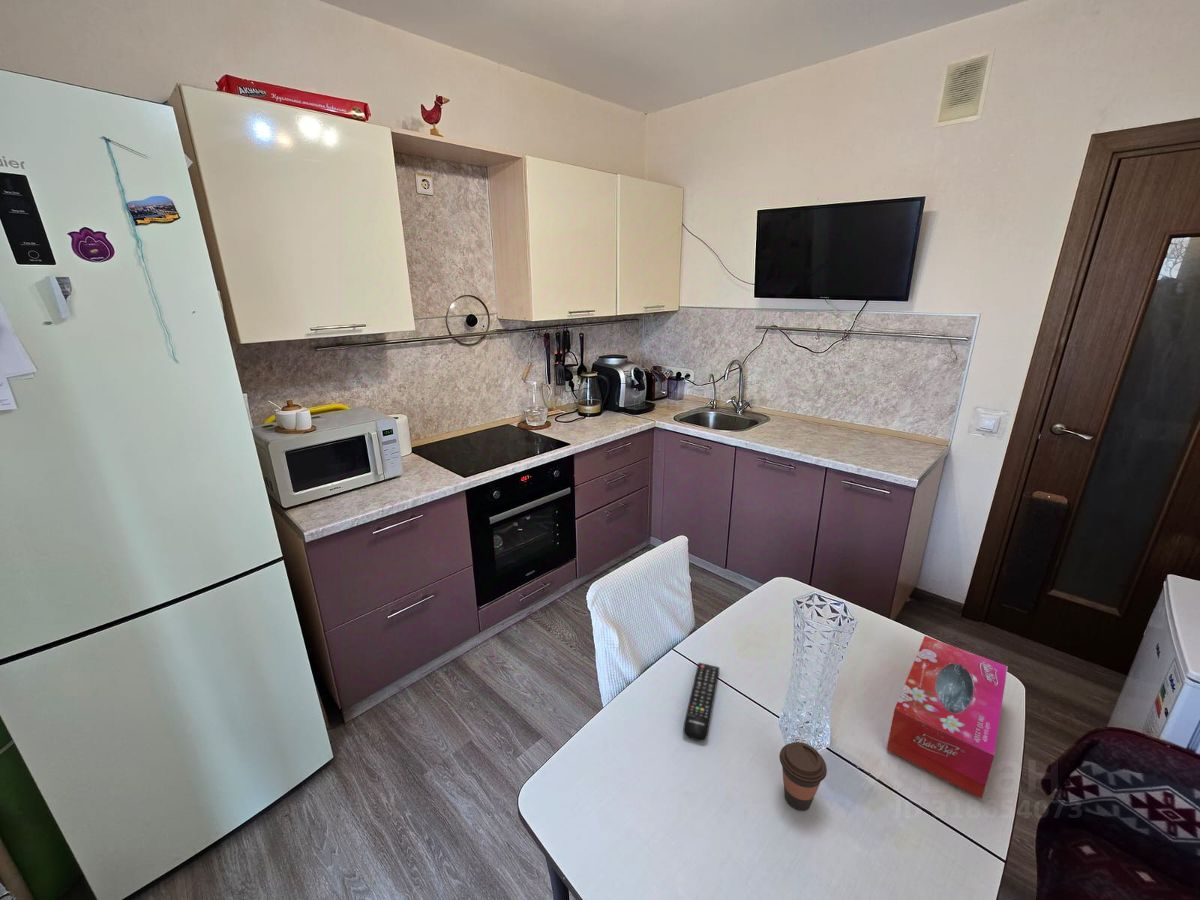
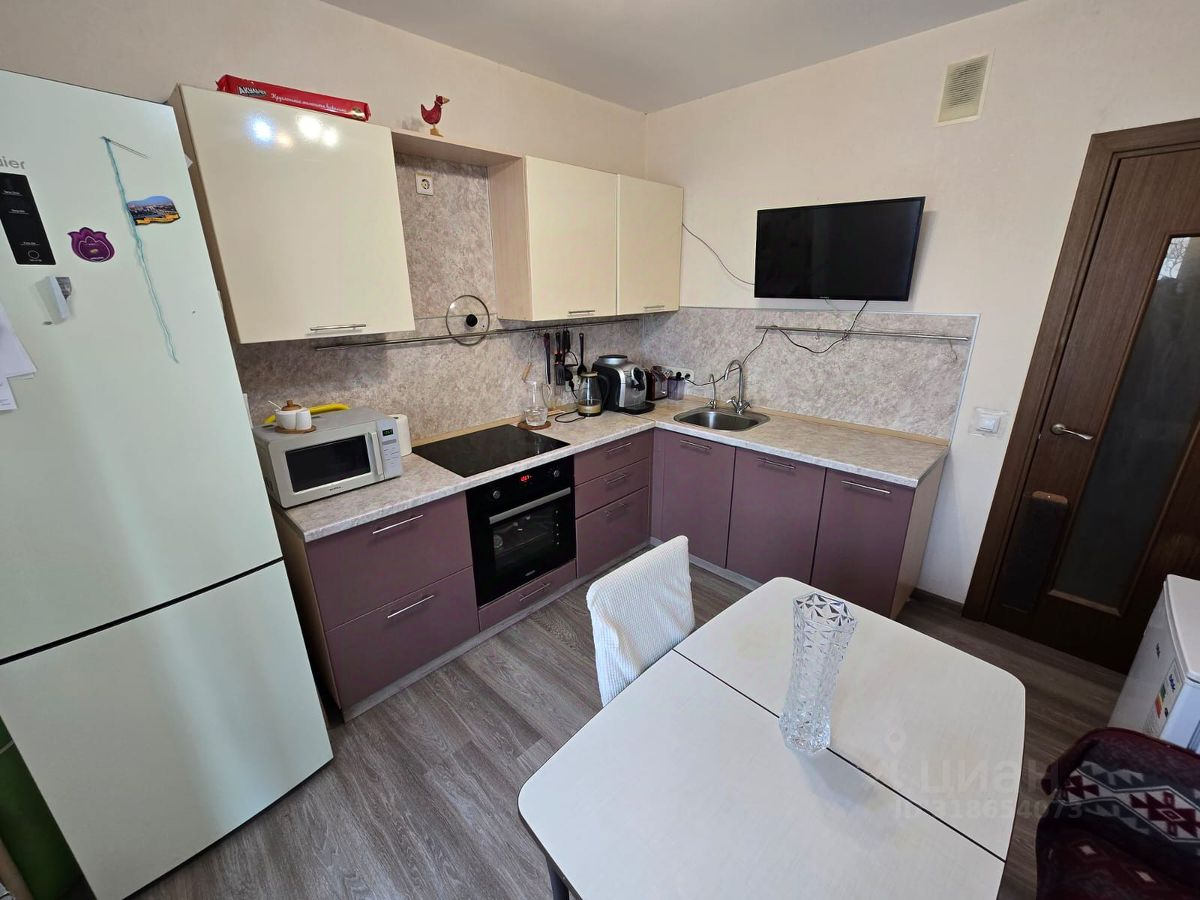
- remote control (702, 696)
- coffee cup (800, 778)
- tissue box (949, 706)
